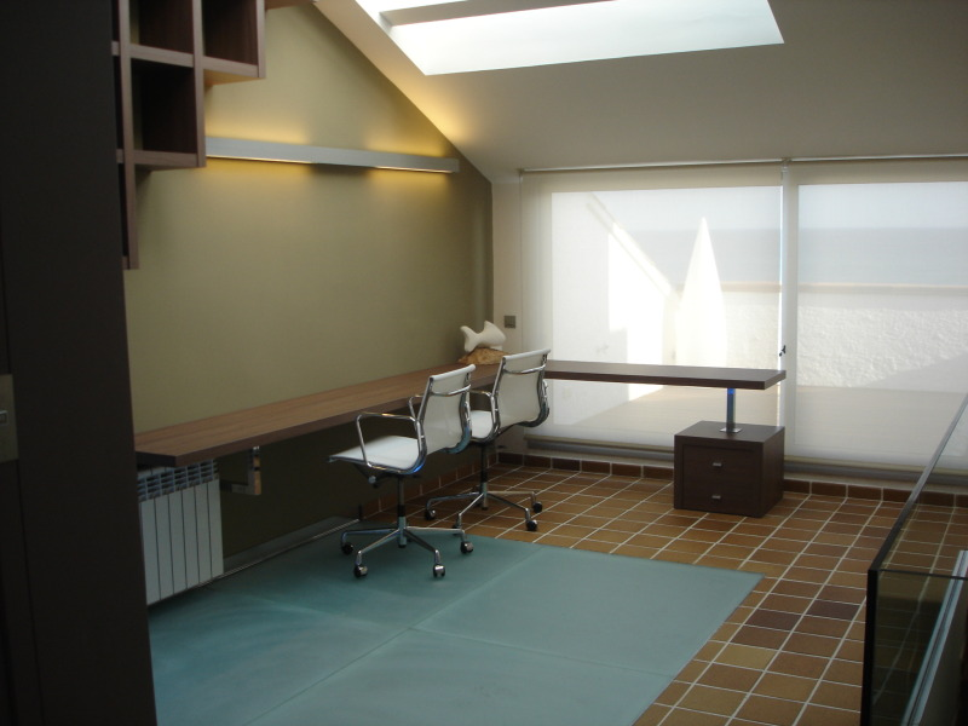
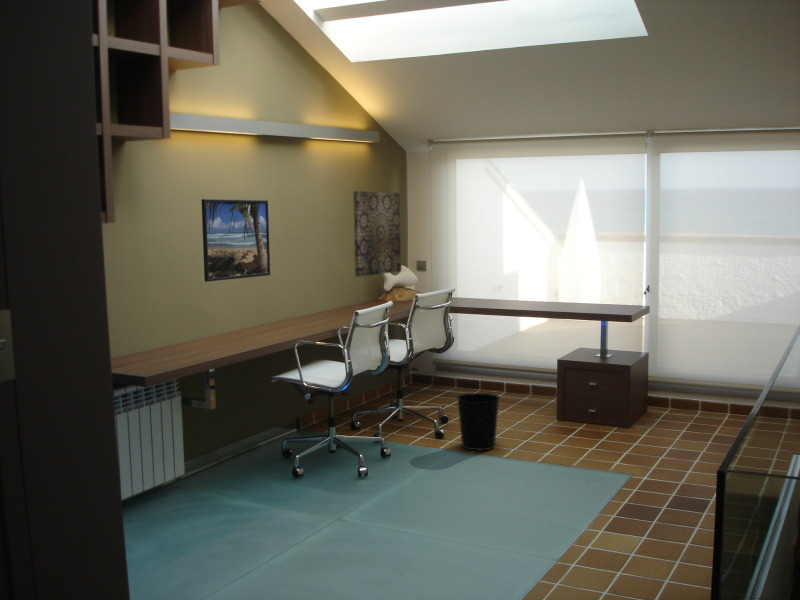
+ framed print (237, 239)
+ wastebasket (478, 421)
+ wall art (378, 233)
